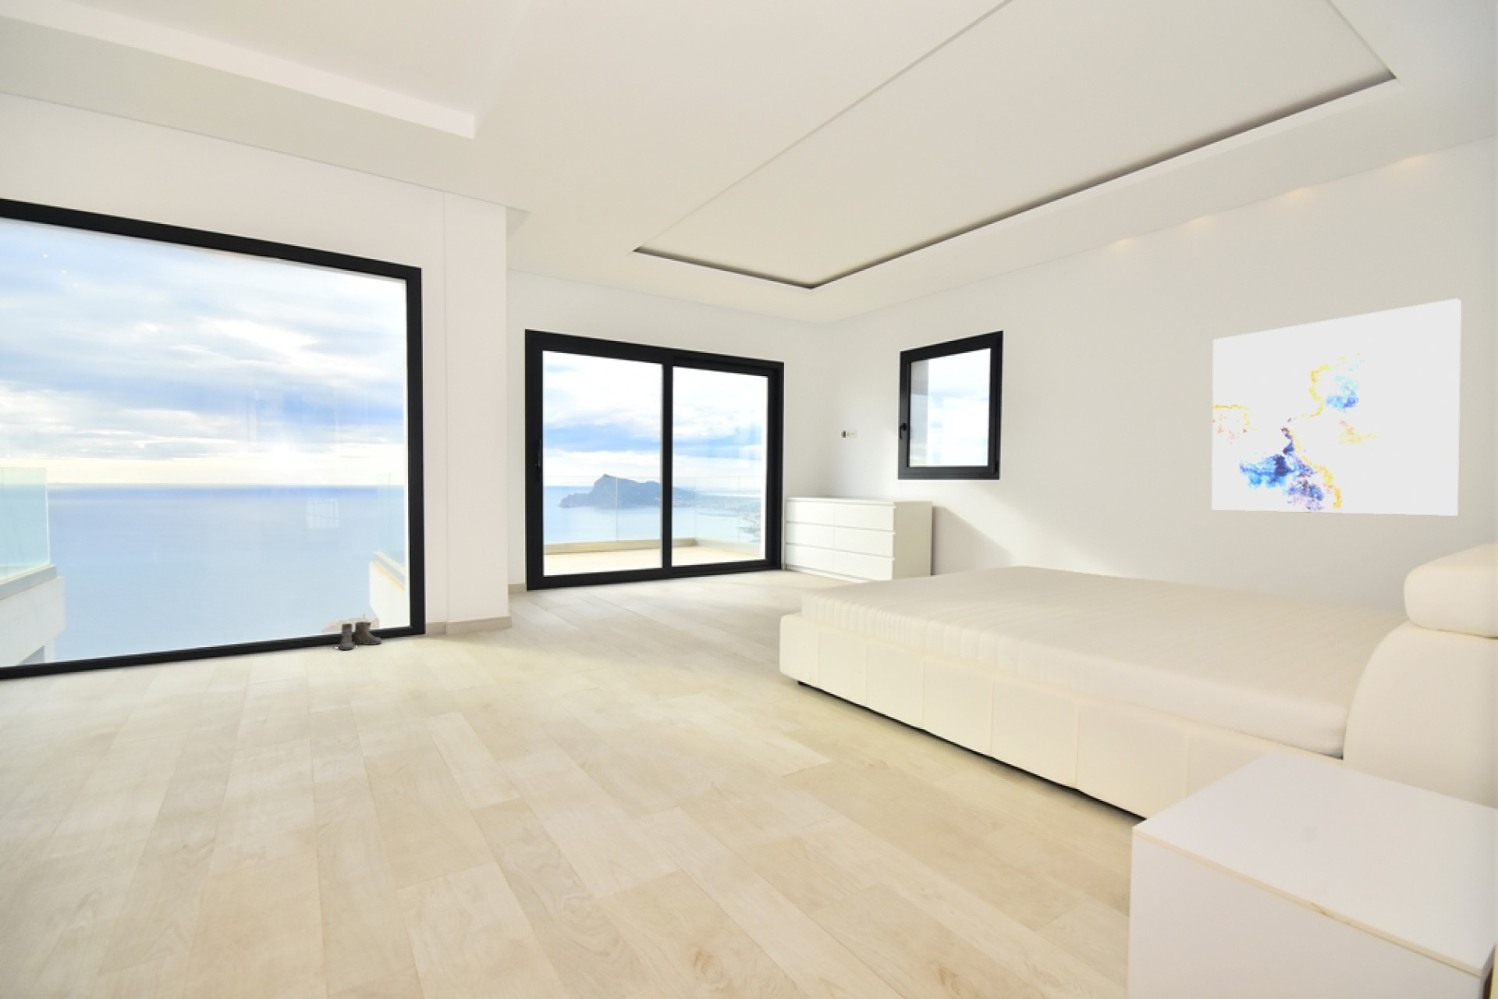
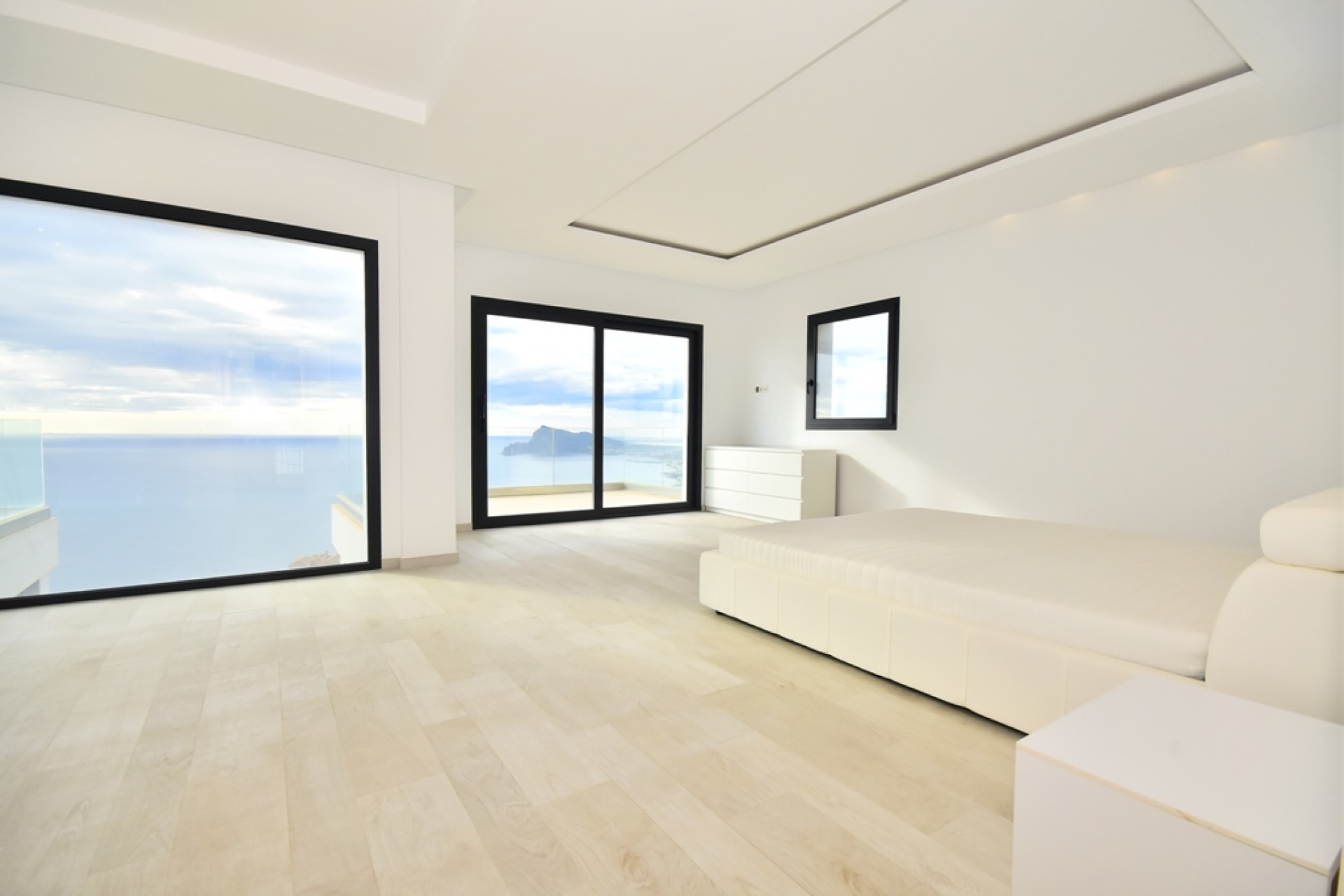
- wall art (1321, 417)
- boots (356, 634)
